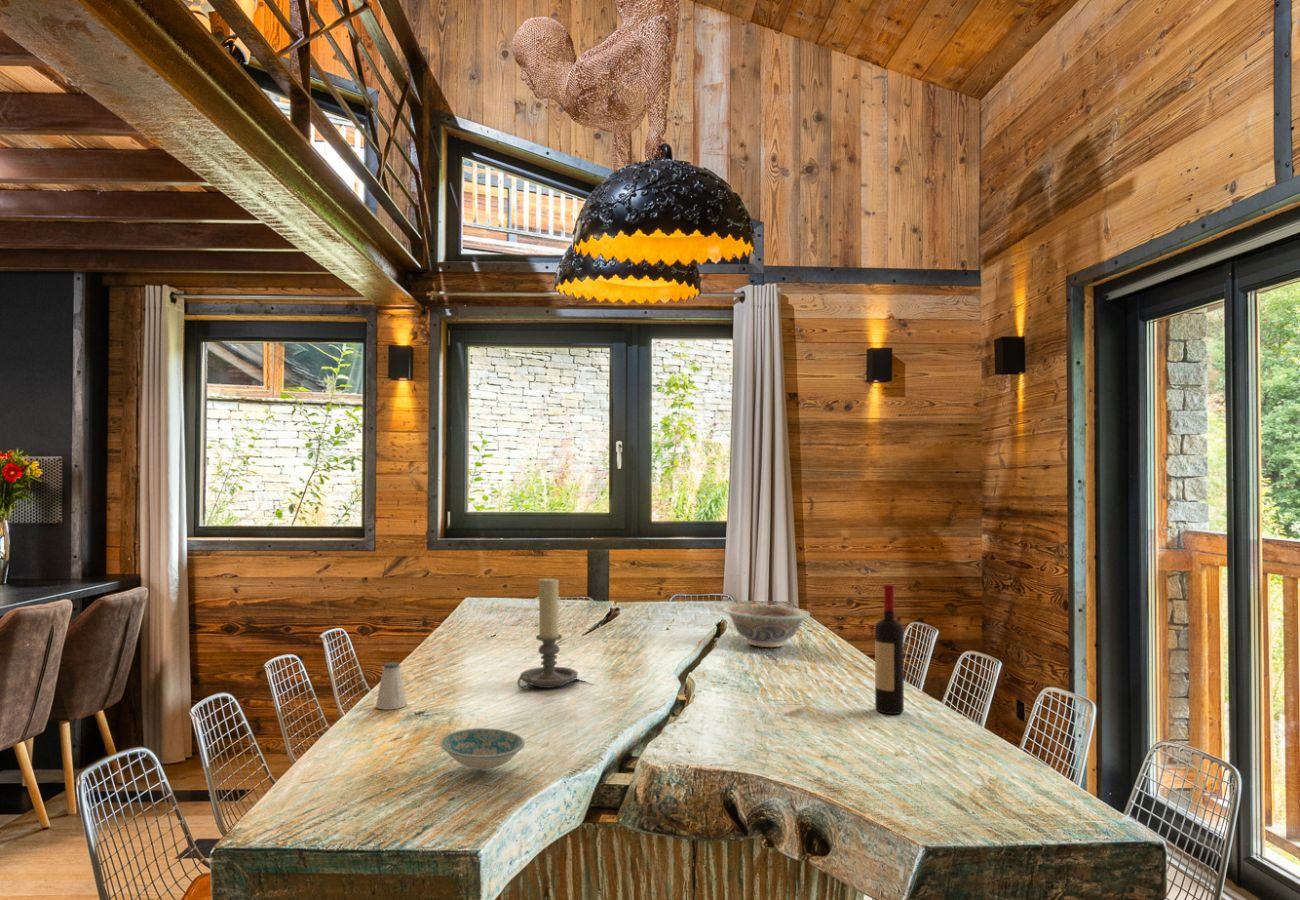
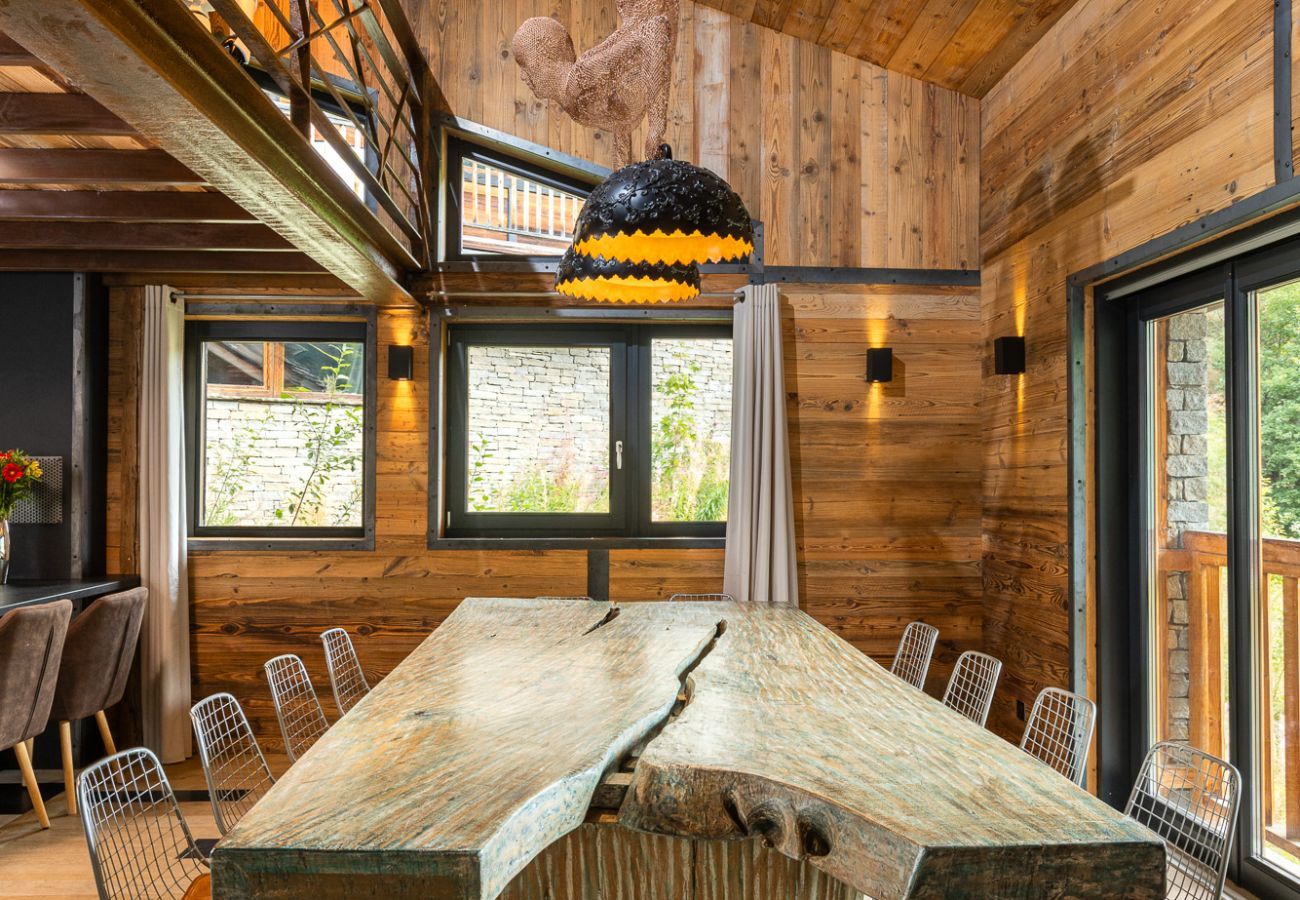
- candle holder (544, 630)
- wine bottle (889, 647)
- ceramic bowl (482, 755)
- saltshaker (391, 684)
- decorative bowl (766, 626)
